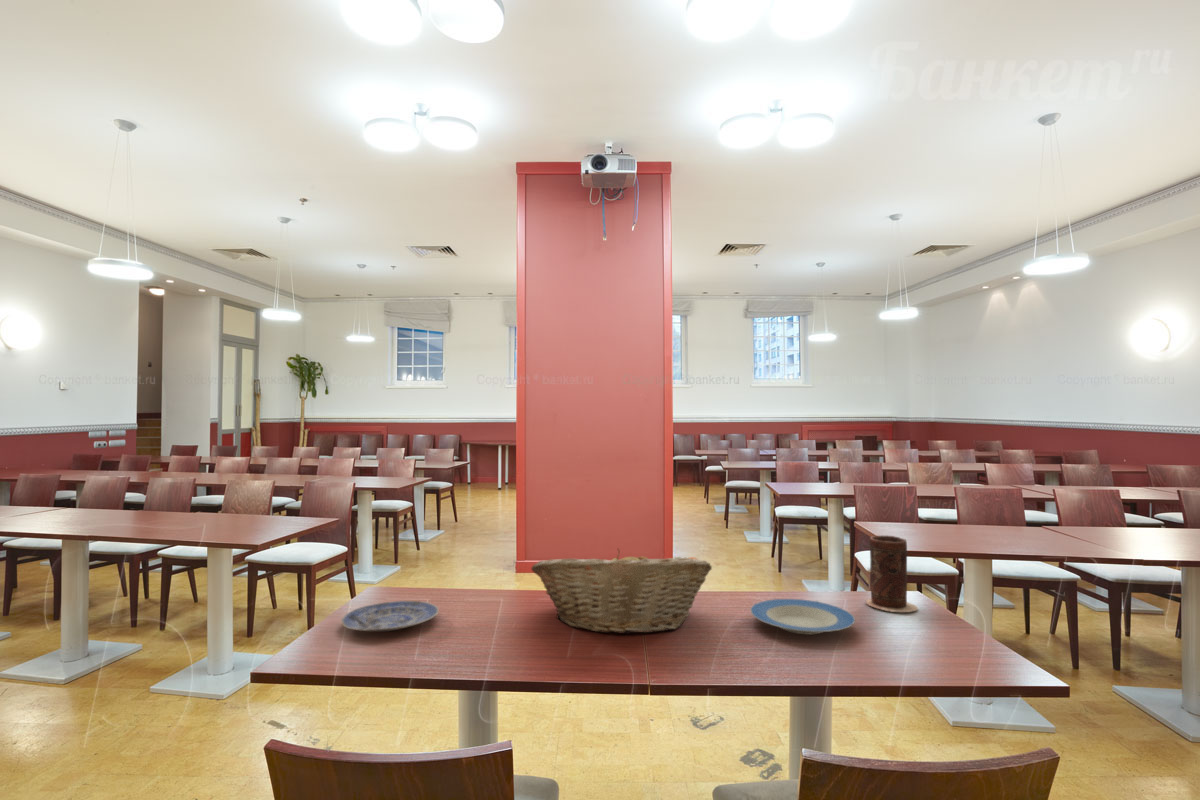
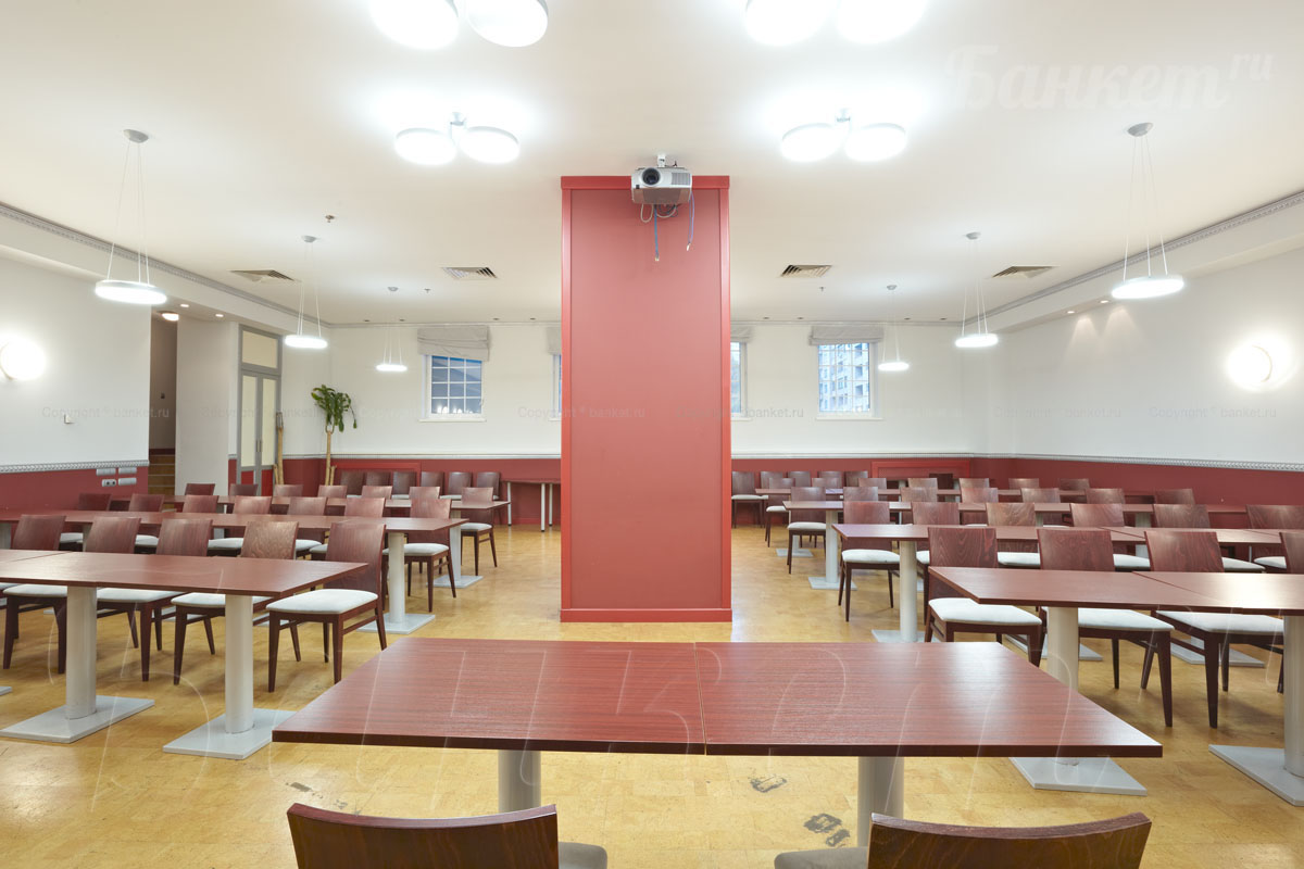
- vase (890, 572)
- fruit basket (621, 581)
- plate (391, 617)
- plate (801, 619)
